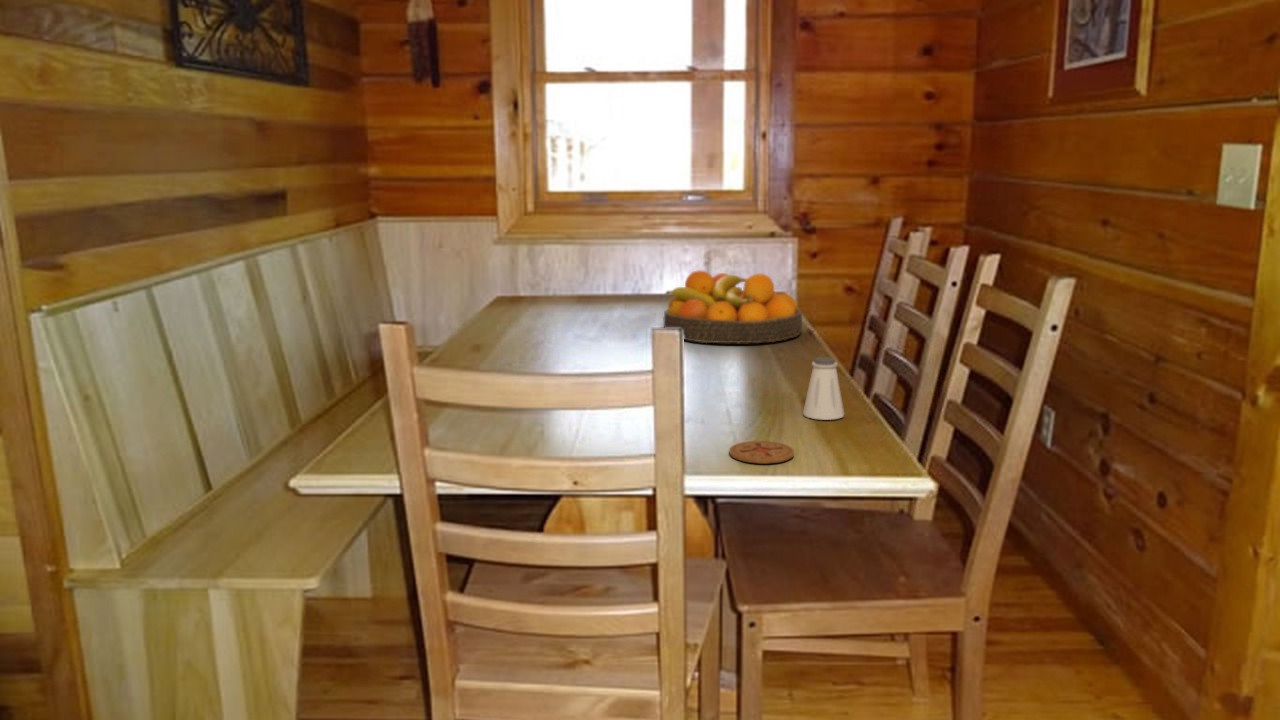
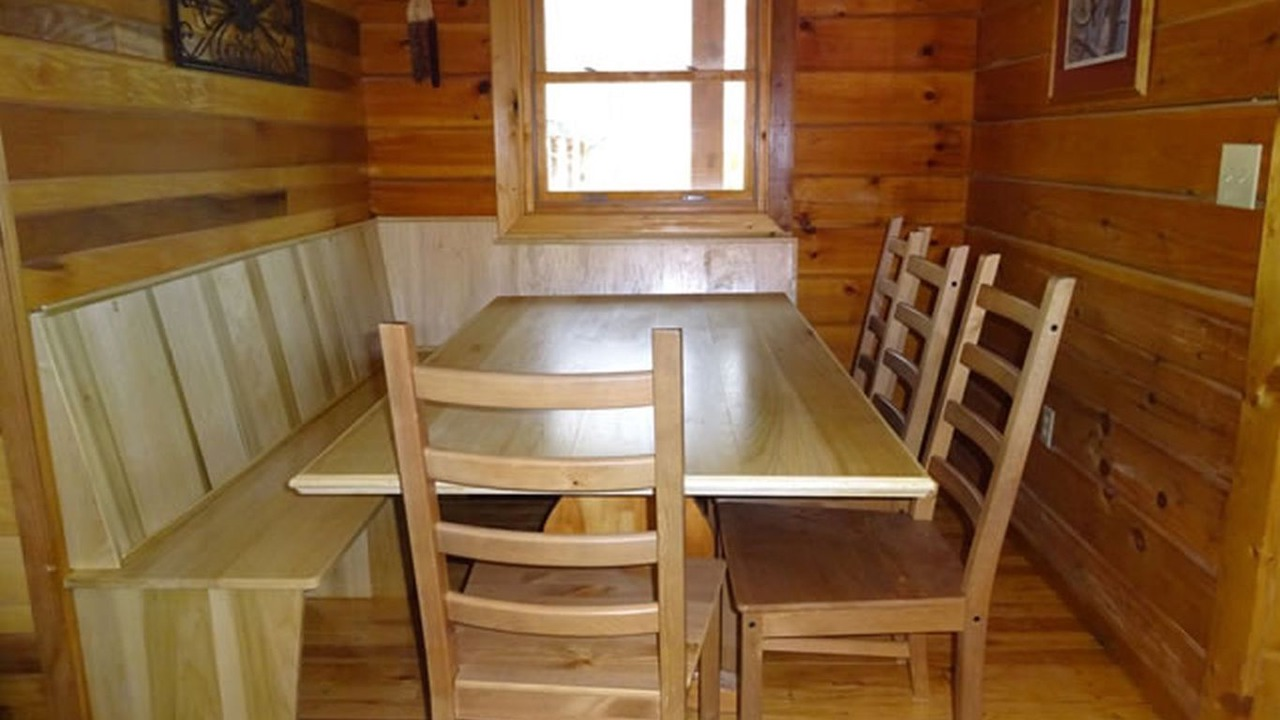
- coaster (761, 451)
- saltshaker (824, 386)
- fruit bowl (732, 301)
